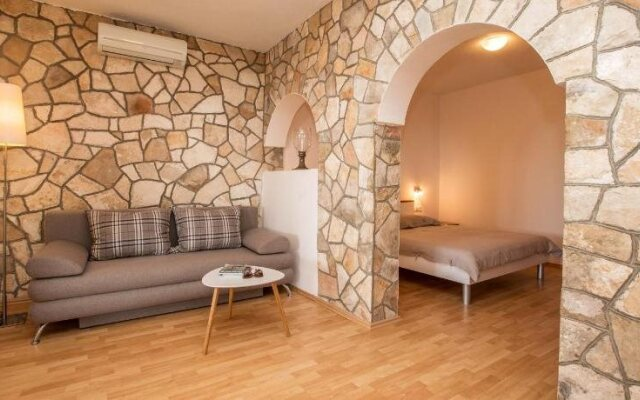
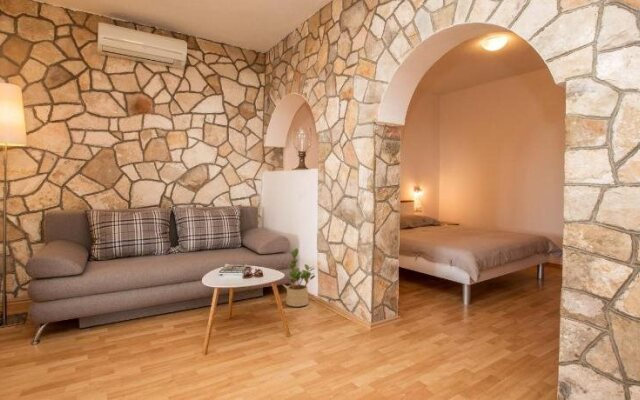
+ potted plant (300, 276)
